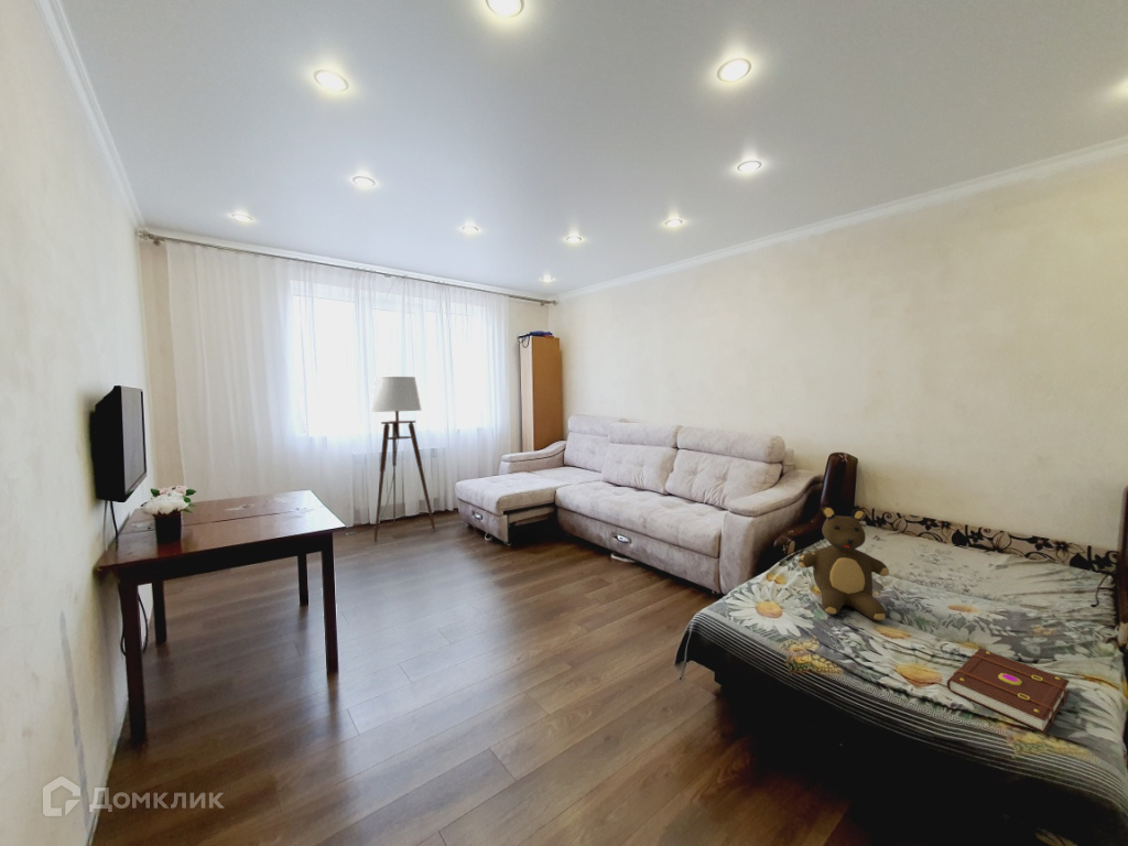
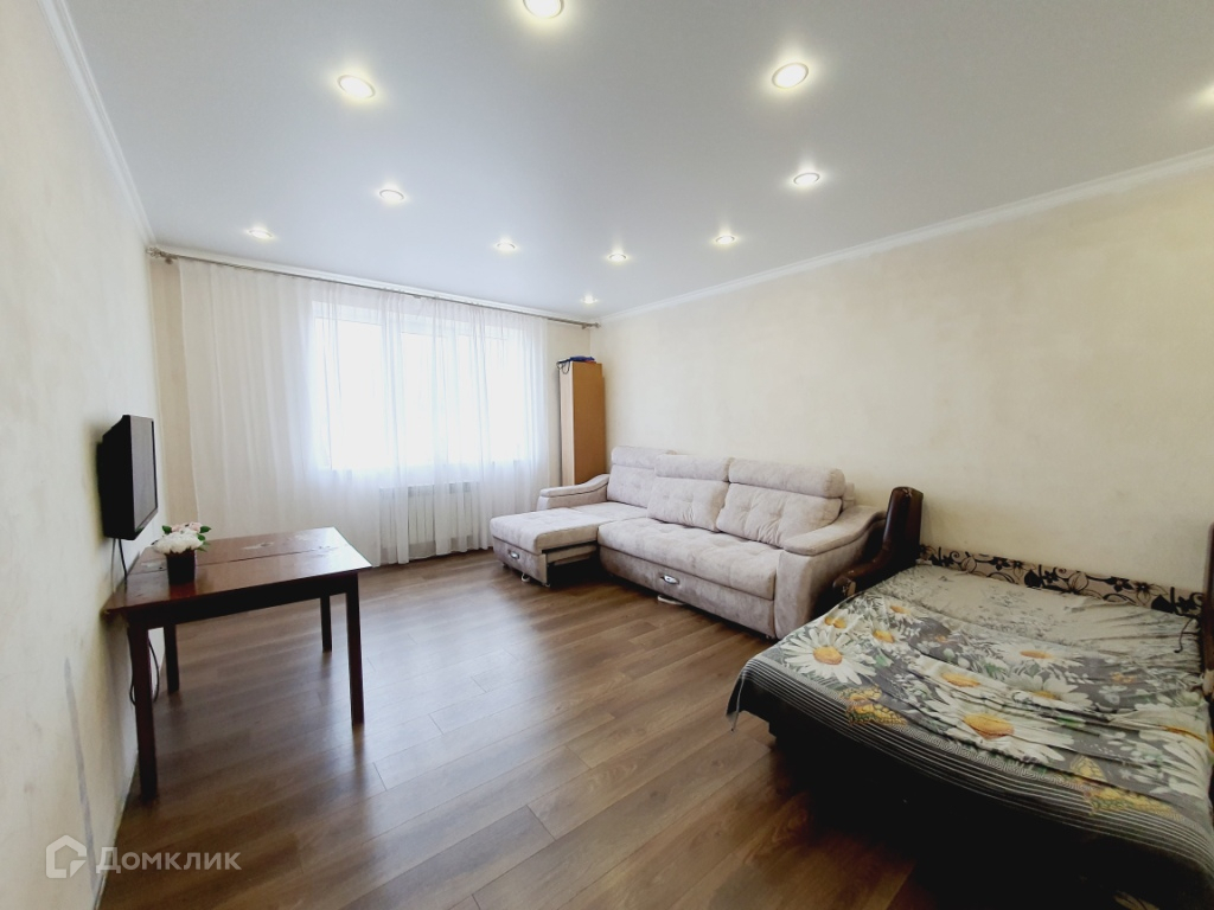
- teddy bear (846, 558)
- book (1007, 684)
- floor lamp (386, 455)
